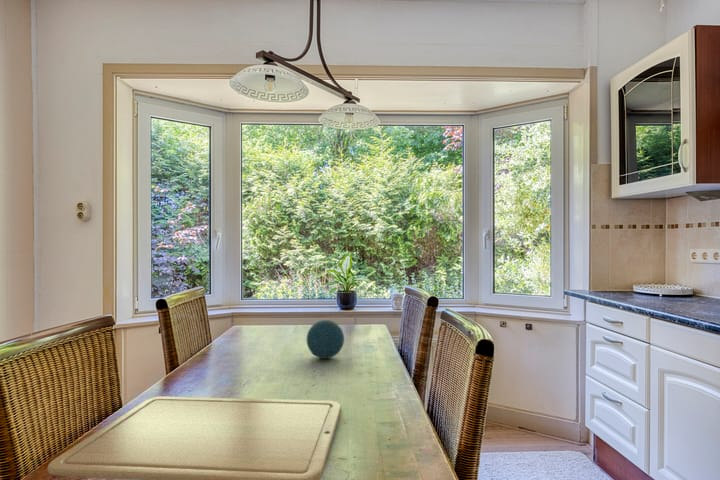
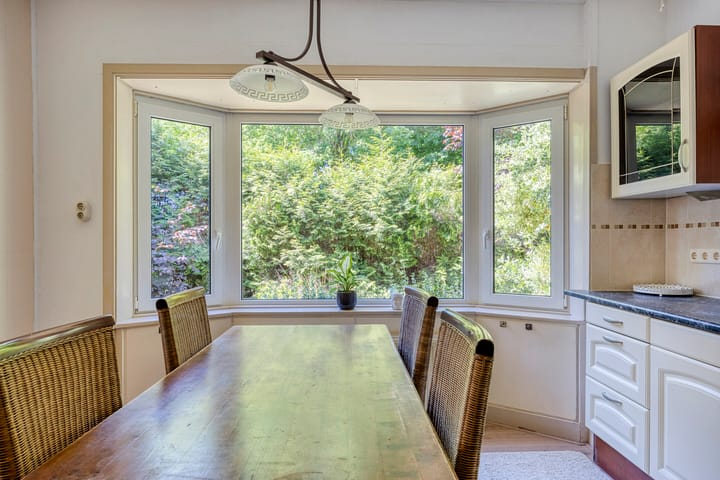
- decorative orb (325, 339)
- chopping board (216, 431)
